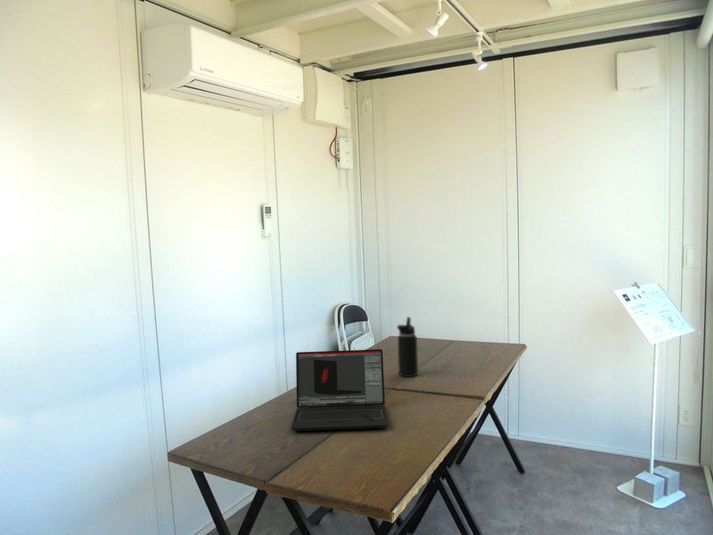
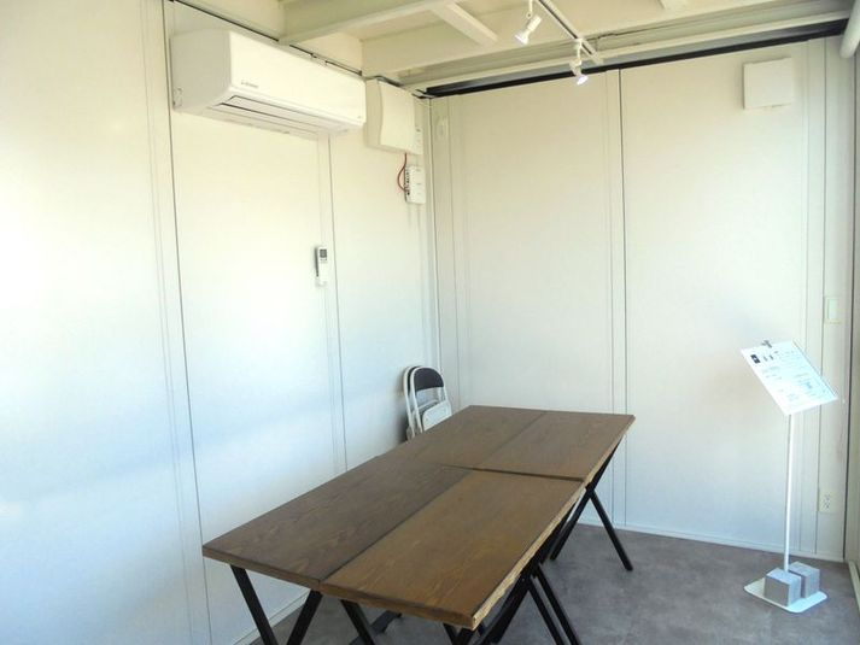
- laptop (339, 388)
- water bottle (406, 346)
